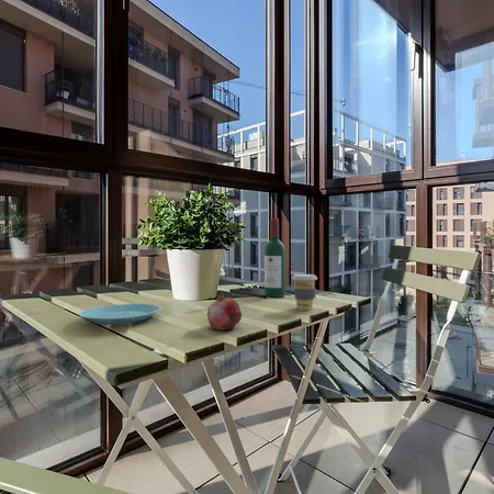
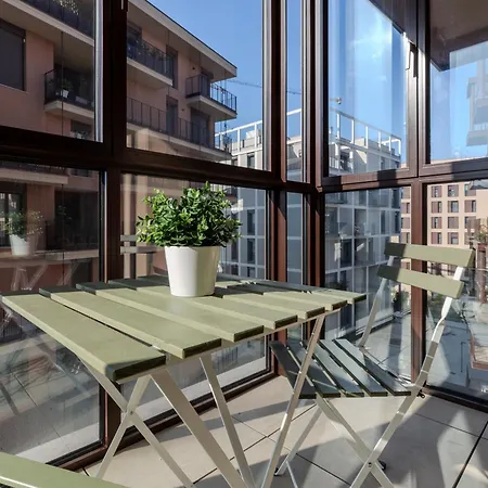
- coffee cup (304, 291)
- fruit (224, 310)
- plate (121, 314)
- wine bottle (274, 257)
